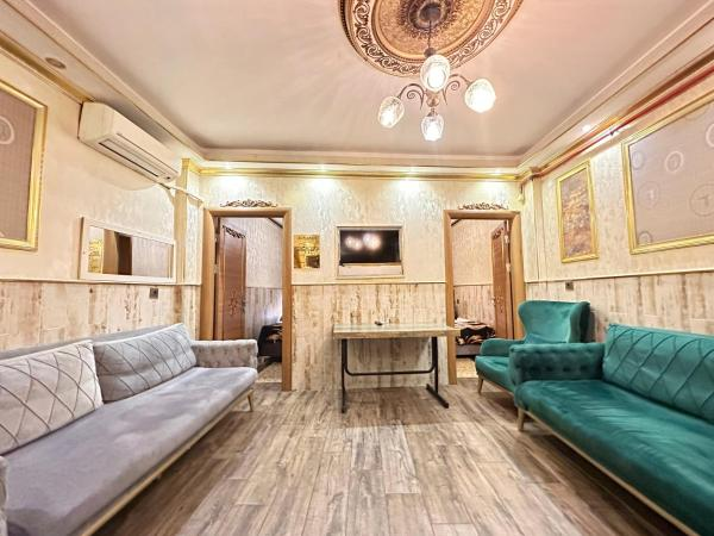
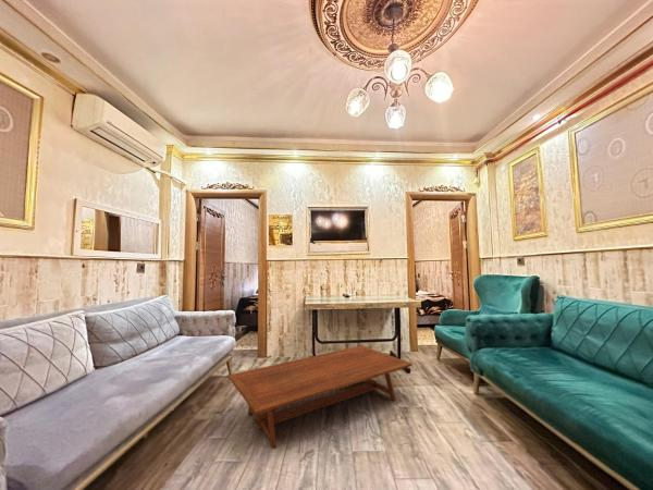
+ coffee table (324, 387)
